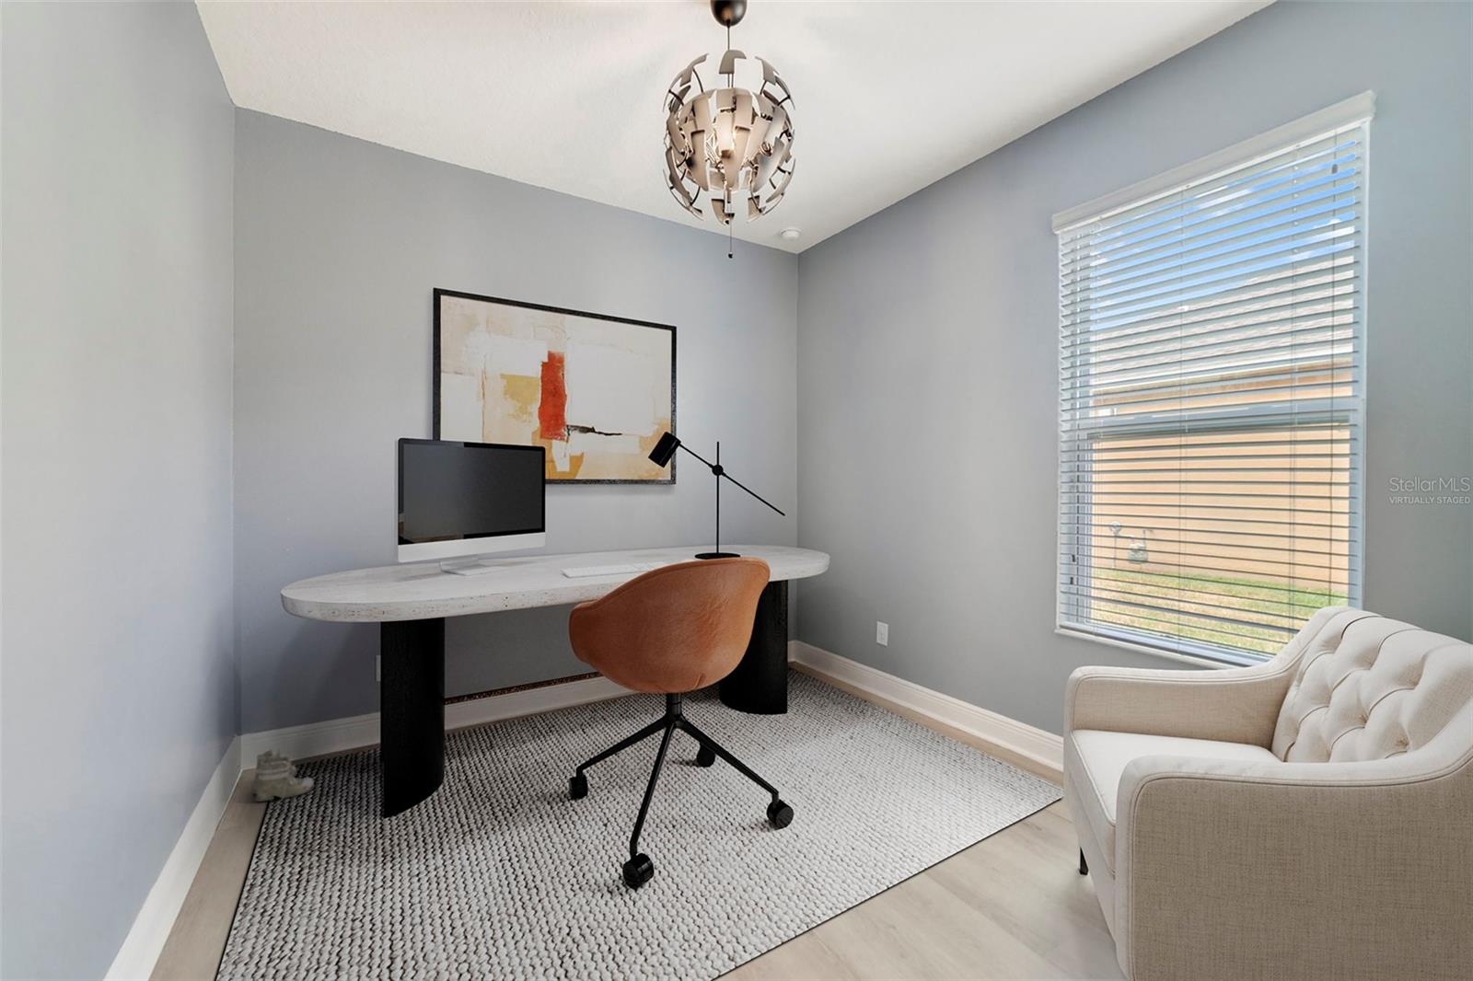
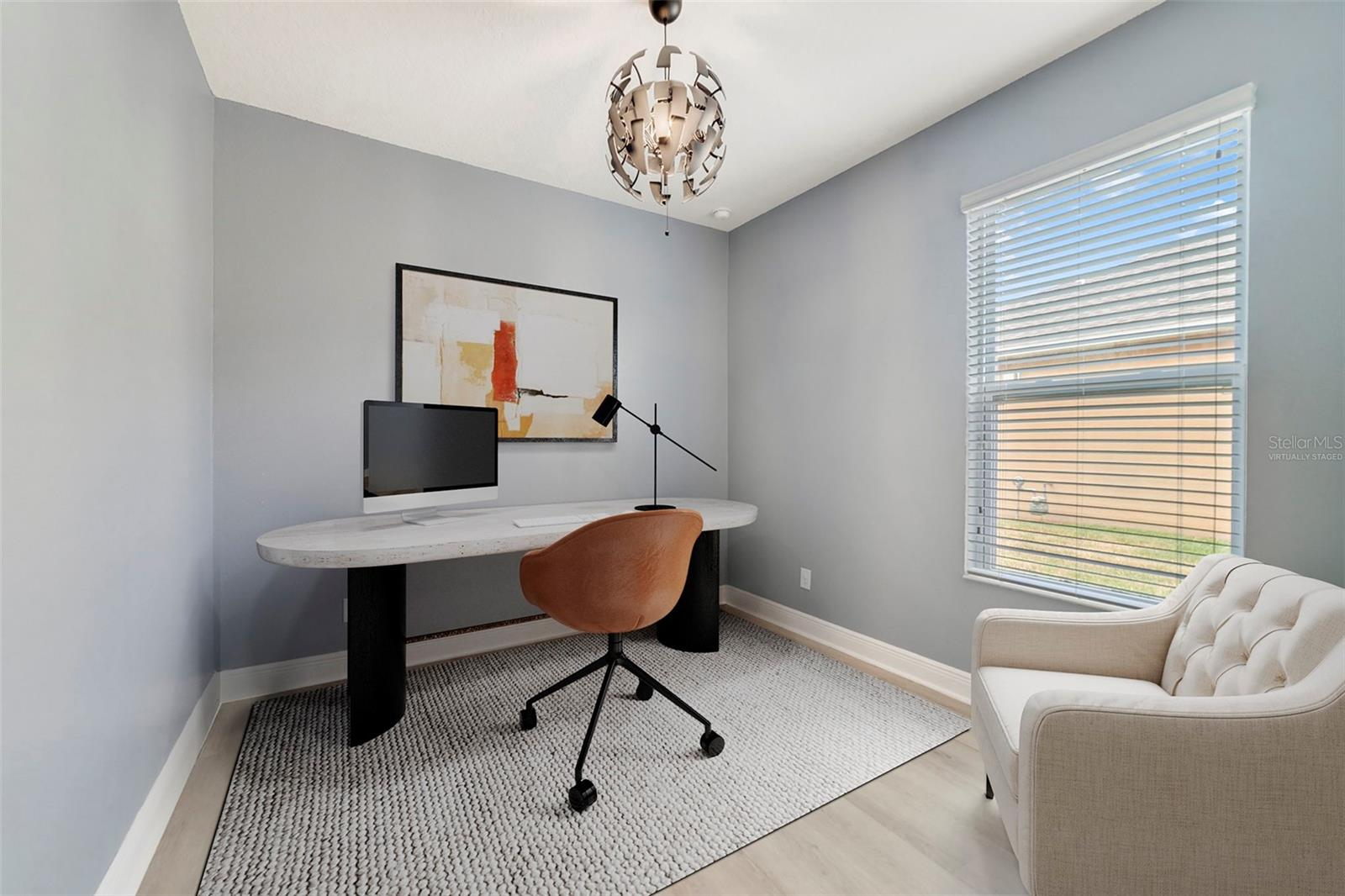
- boots (281, 771)
